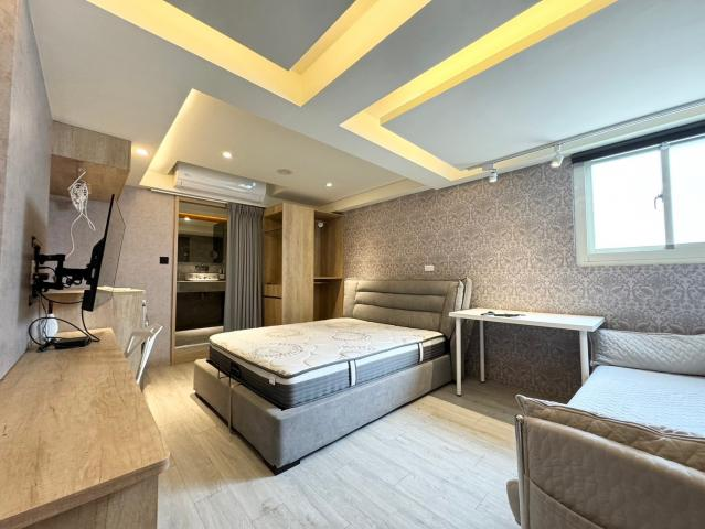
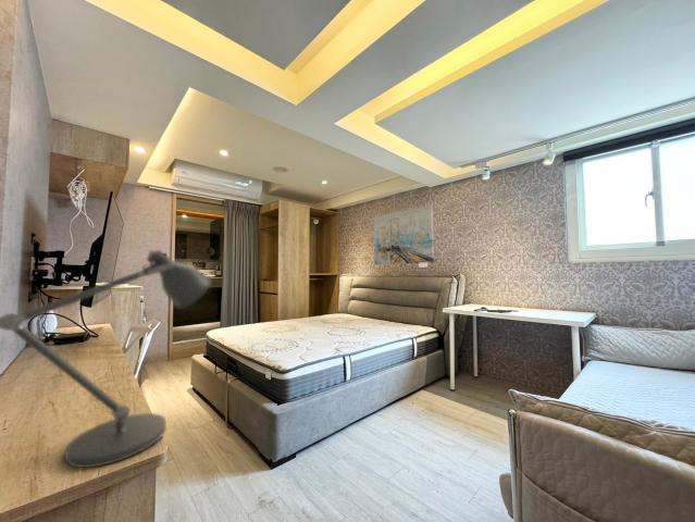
+ wall art (400, 237)
+ desk lamp (90, 381)
